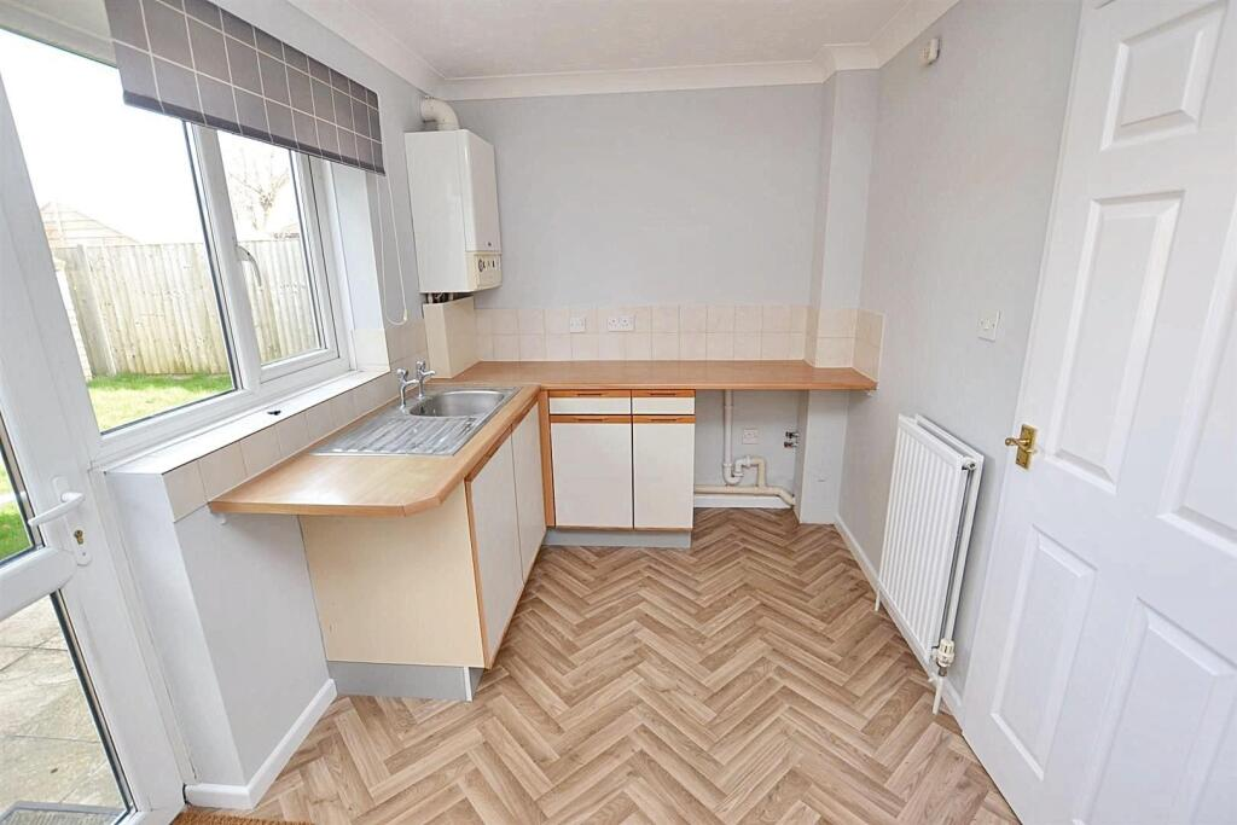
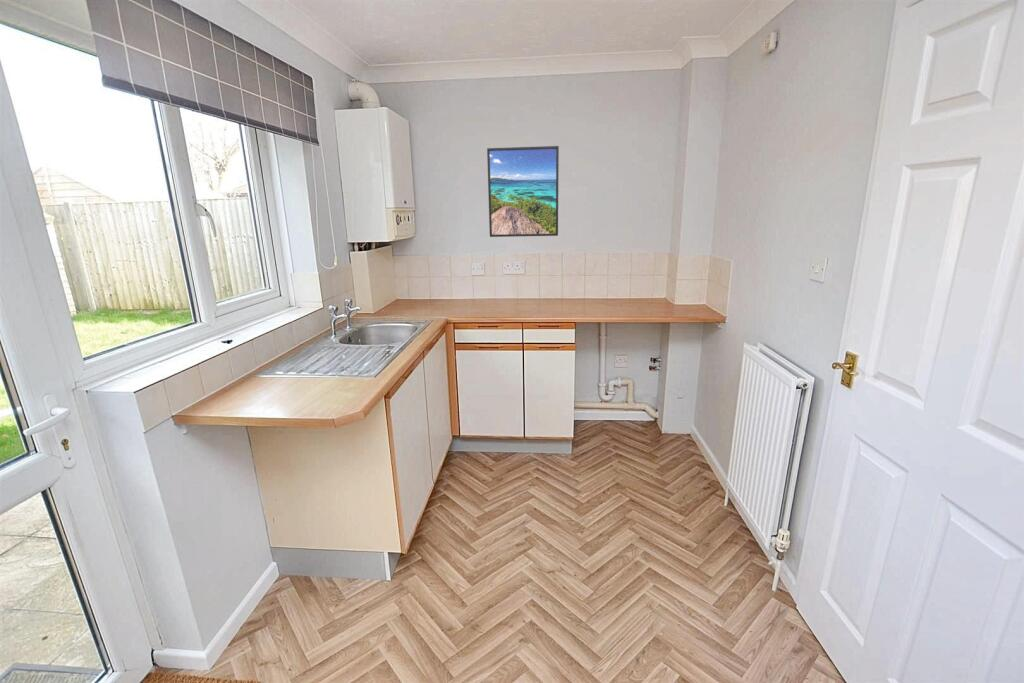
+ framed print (523, 192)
